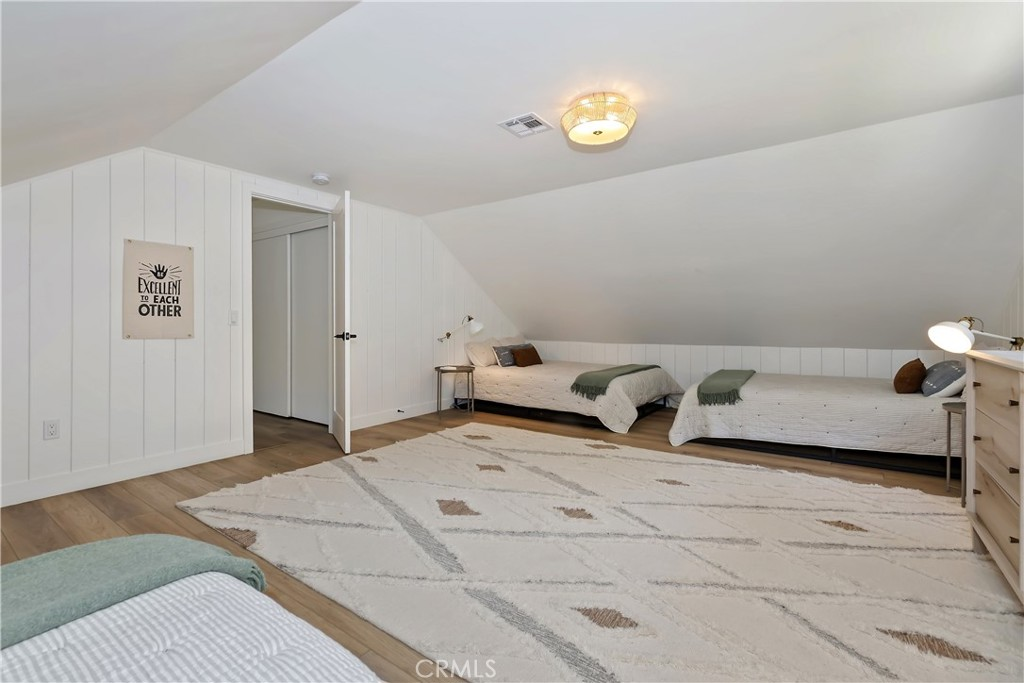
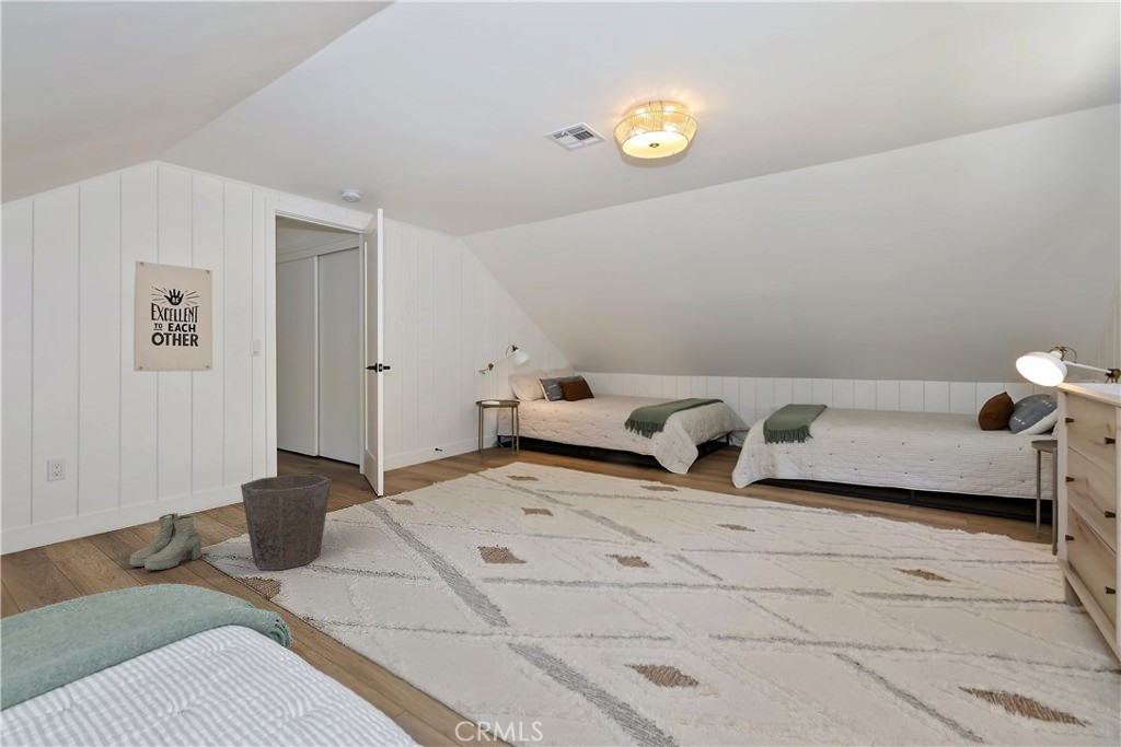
+ waste bin (287, 521)
+ boots (166, 539)
